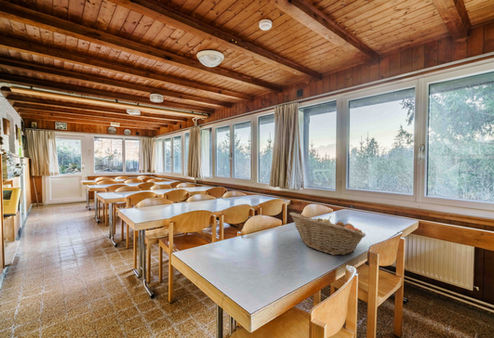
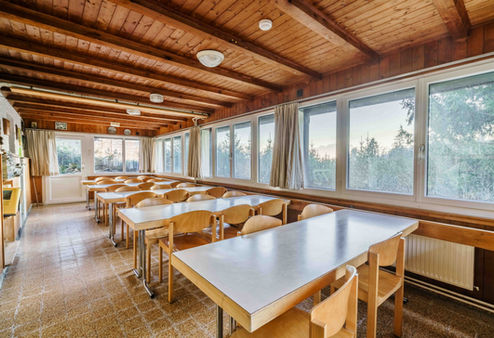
- fruit basket (324, 229)
